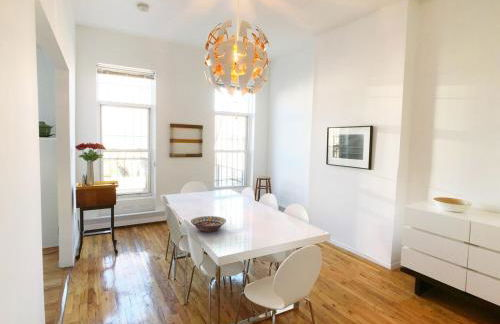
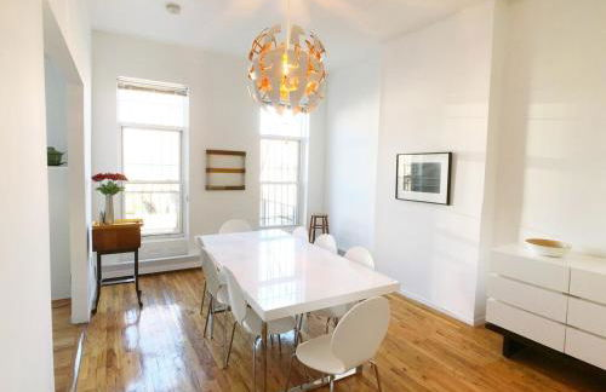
- decorative bowl (208, 224)
